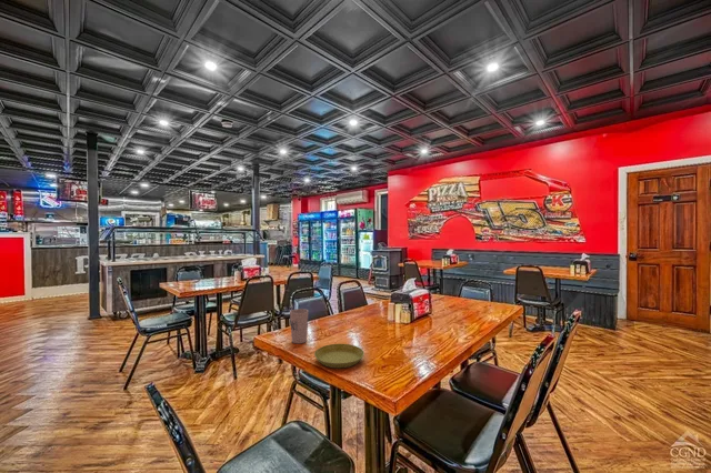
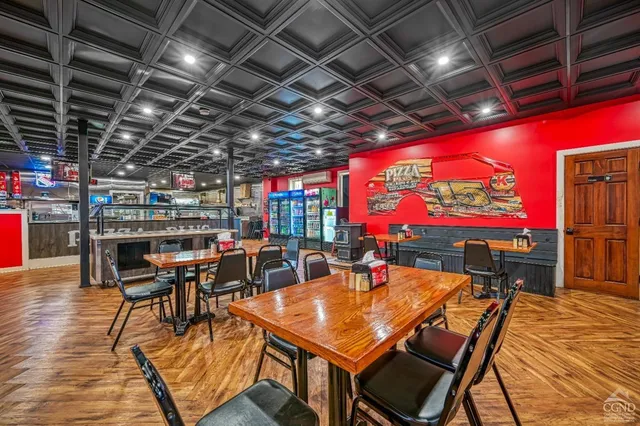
- saucer (339, 355)
- cup (299, 325)
